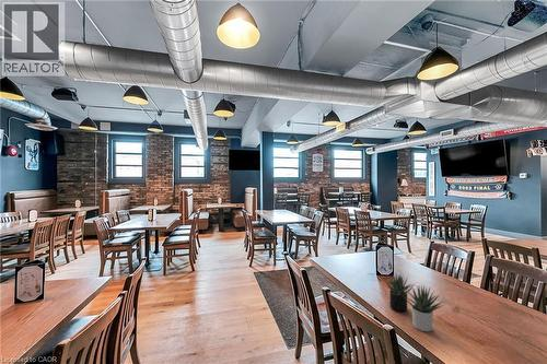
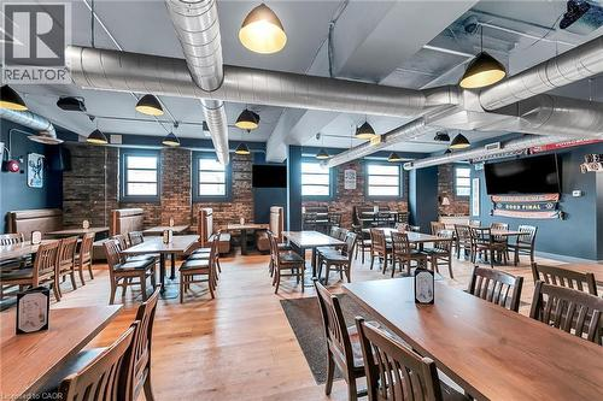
- succulent plant (411, 295)
